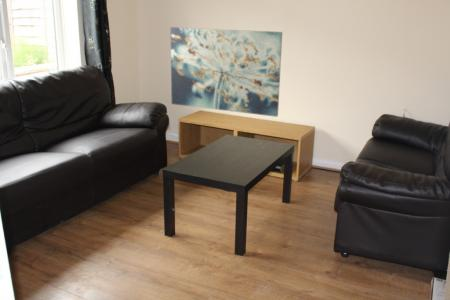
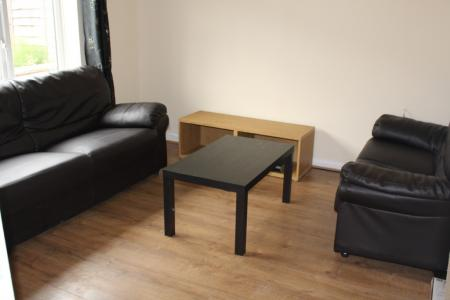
- wall art (222, 70)
